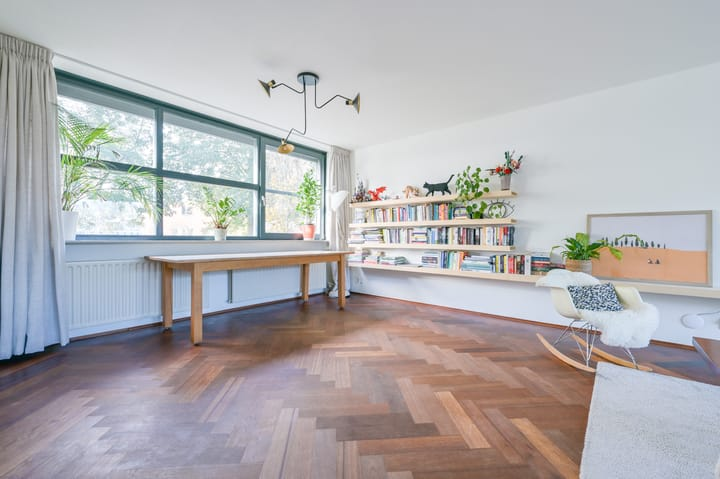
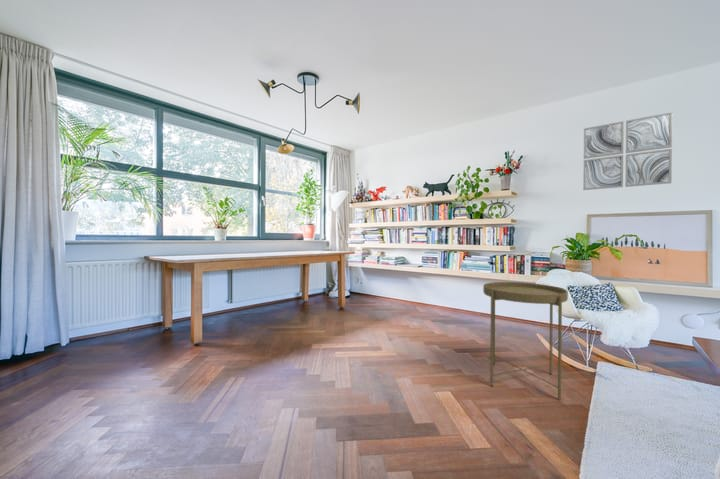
+ wall art (622, 153)
+ side table (550, 333)
